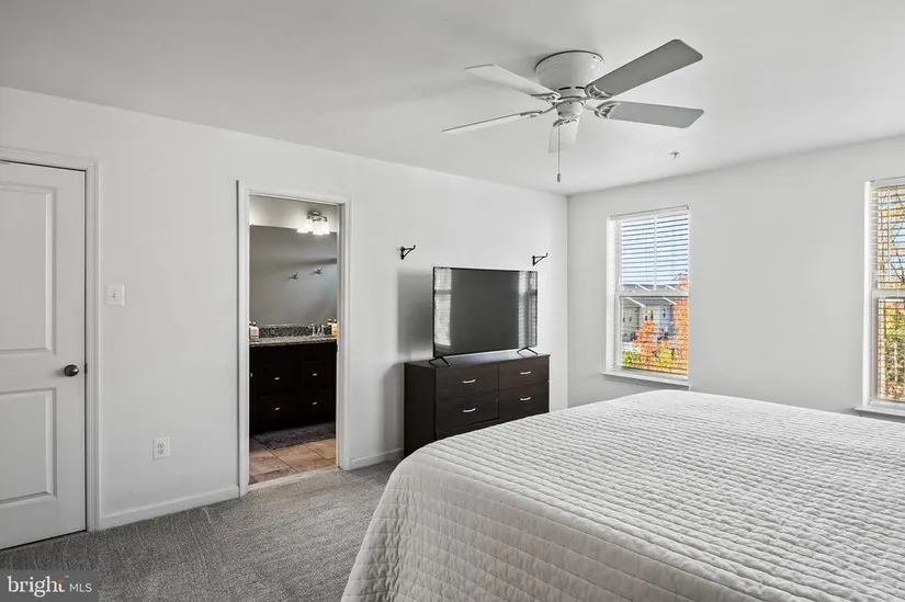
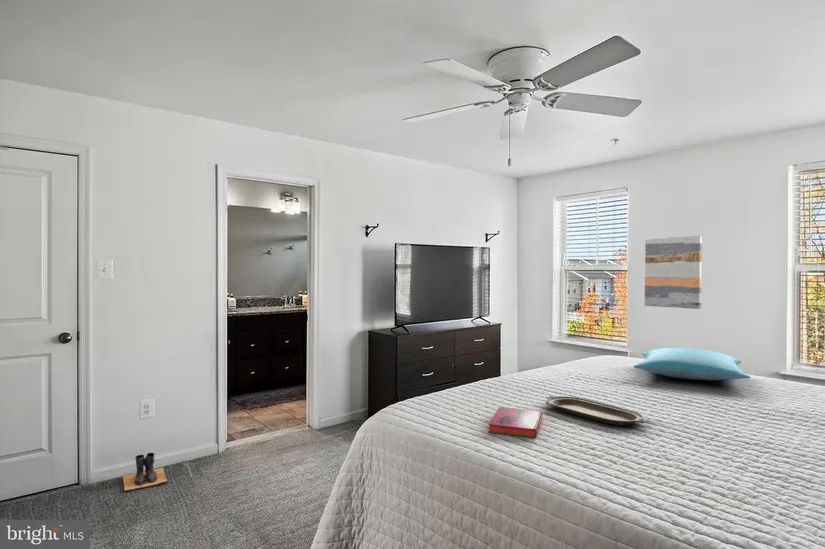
+ wall art (672, 272)
+ boots (145, 468)
+ pillow (689, 363)
+ serving tray (592, 410)
+ hardback book (516, 421)
